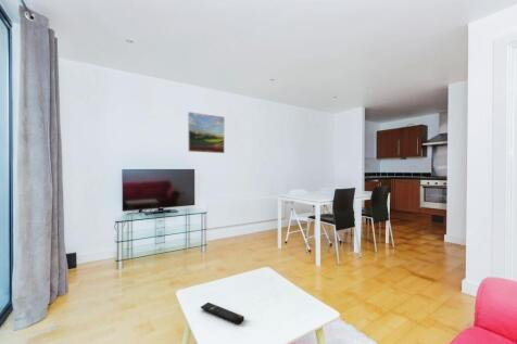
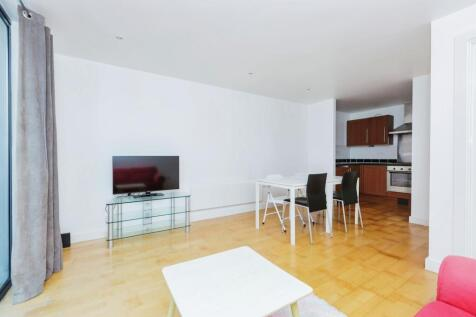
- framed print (206, 133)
- remote control (222, 313)
